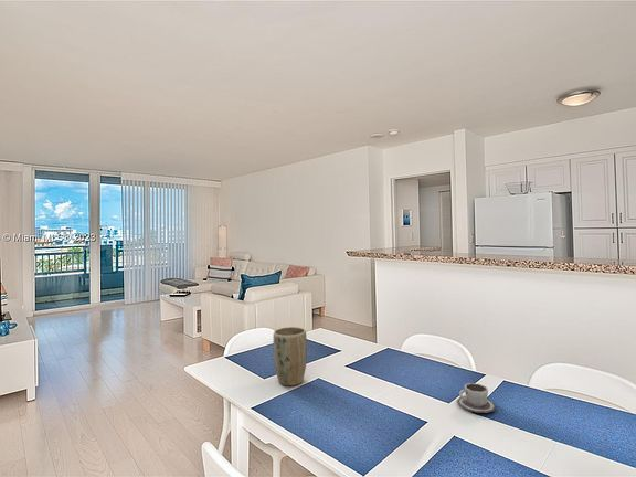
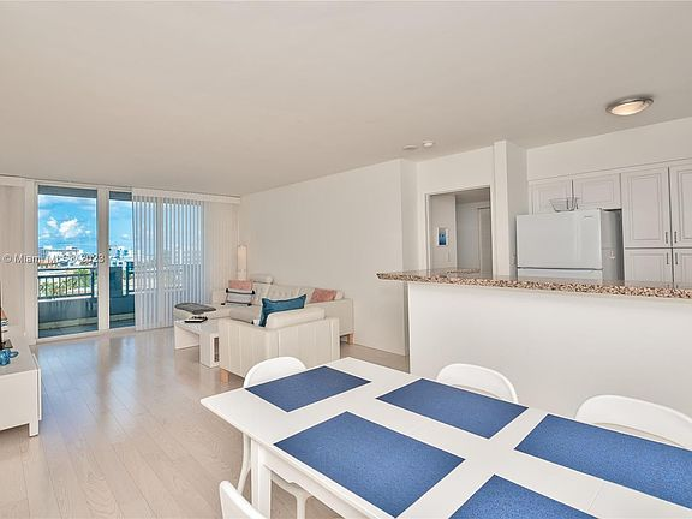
- plant pot (289, 356)
- cup (476, 396)
